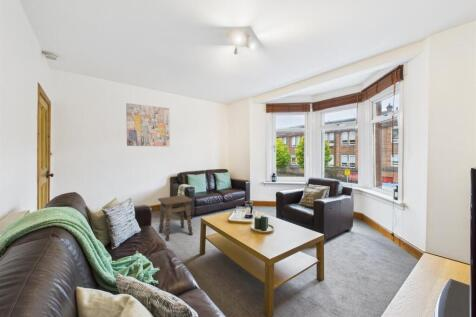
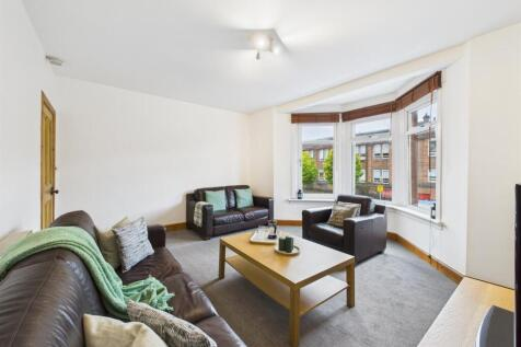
- side table (173, 212)
- wall art (149, 126)
